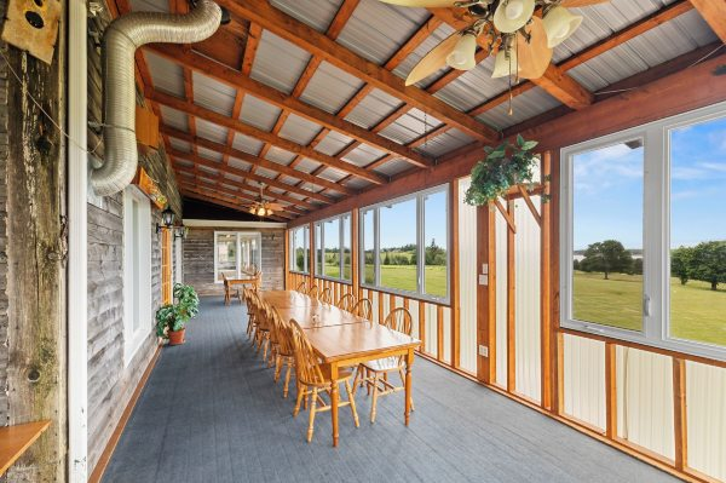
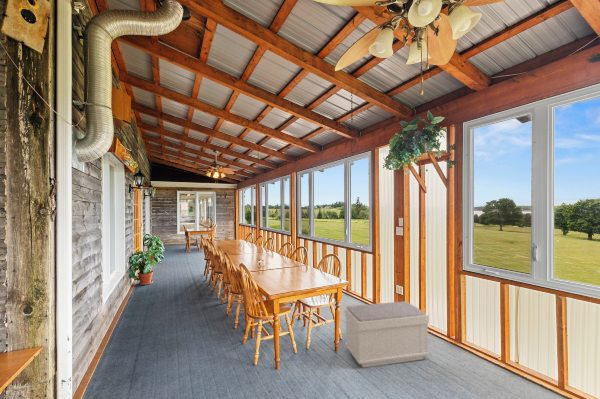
+ bench (385, 331)
